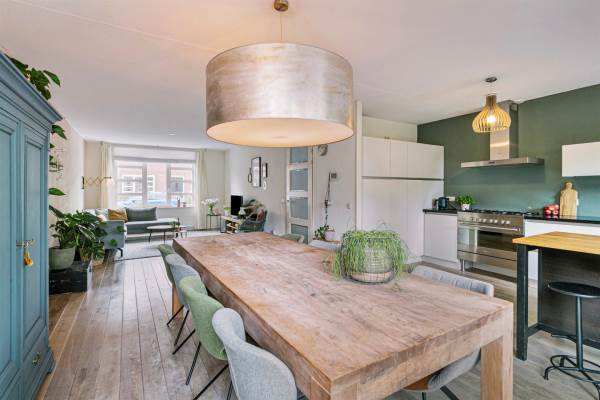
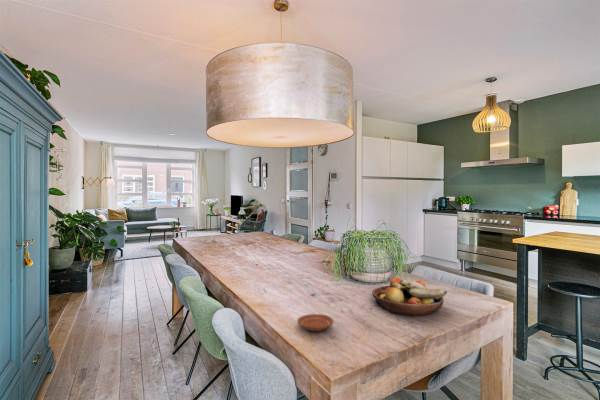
+ plate (315, 323)
+ fruit bowl (407, 291)
